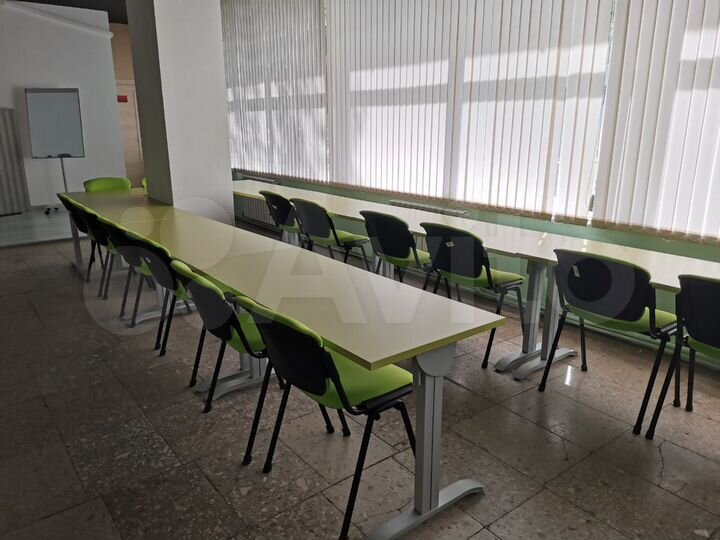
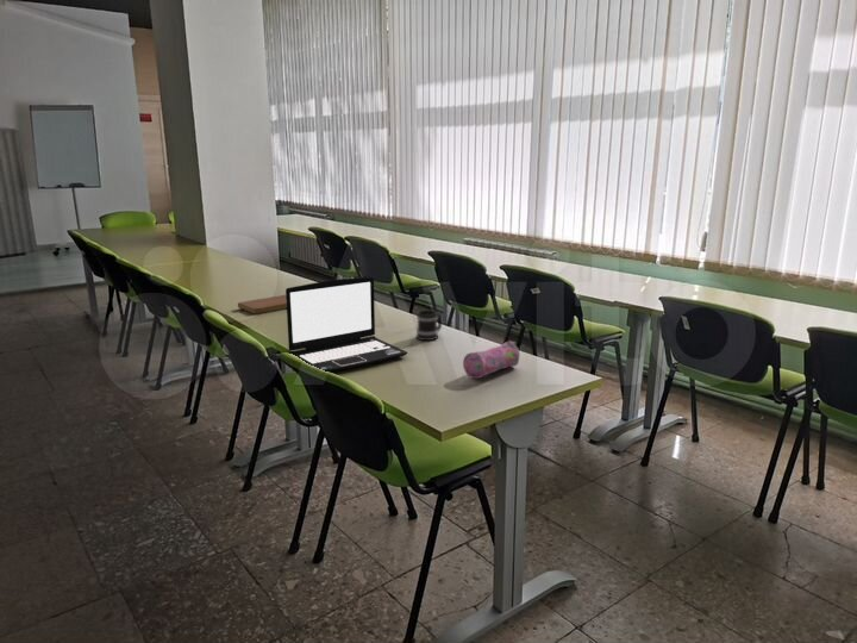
+ notebook (270, 304)
+ laptop (348, 322)
+ mug (430, 324)
+ pencil case (492, 358)
